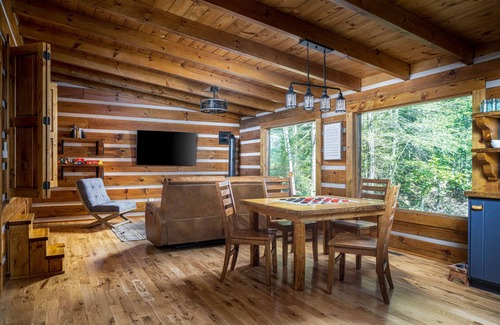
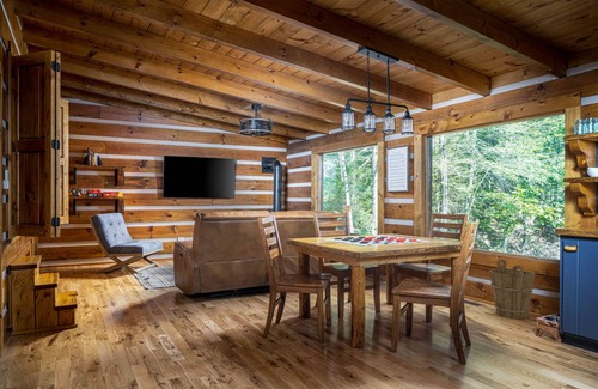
+ bucket (512, 288)
